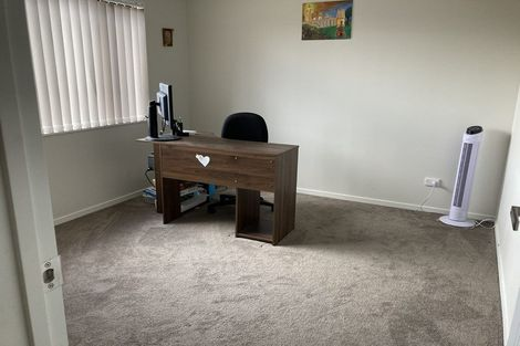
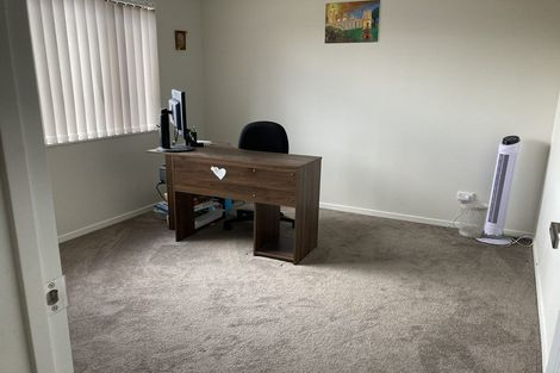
+ wastebasket (472, 218)
